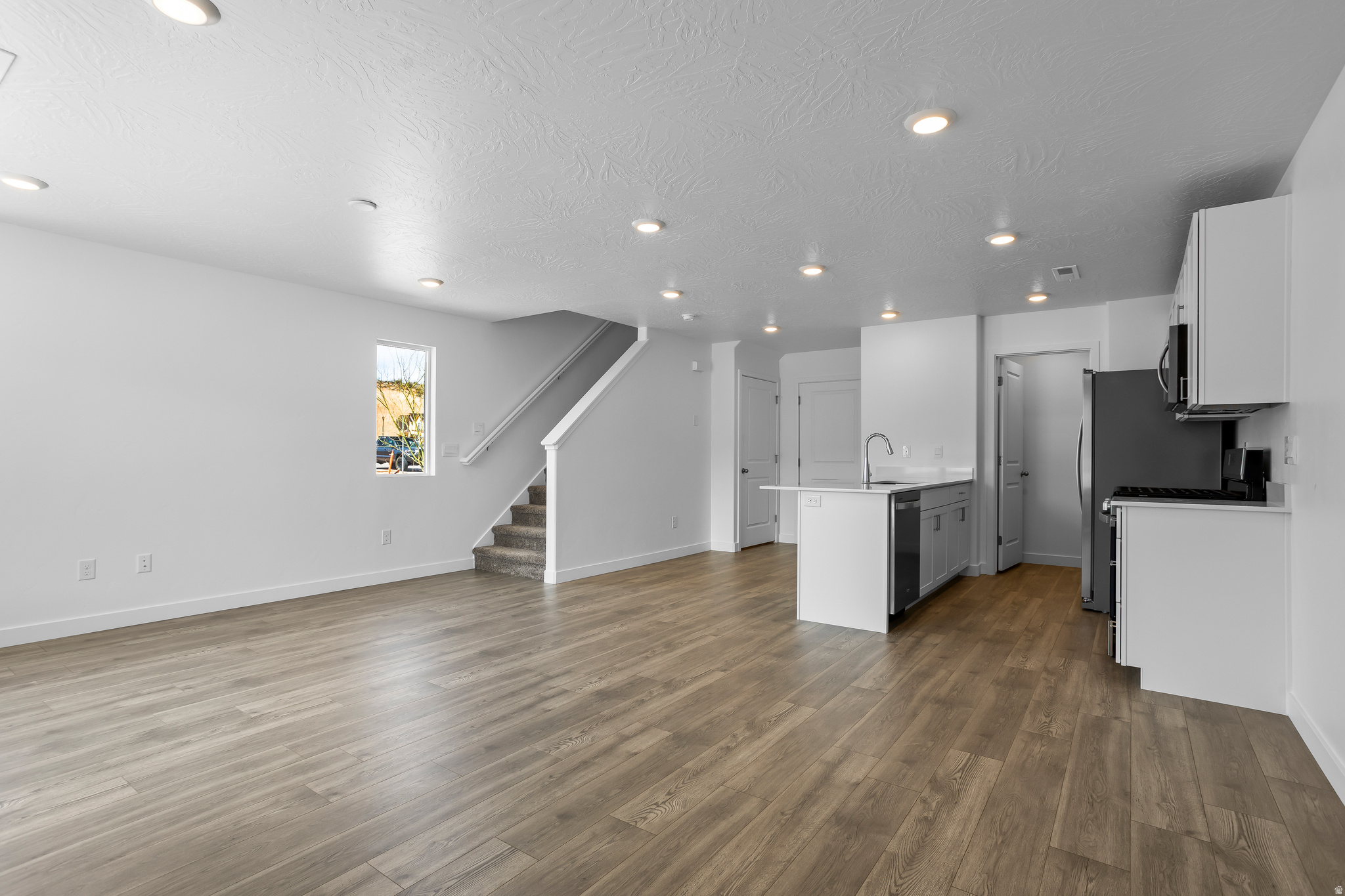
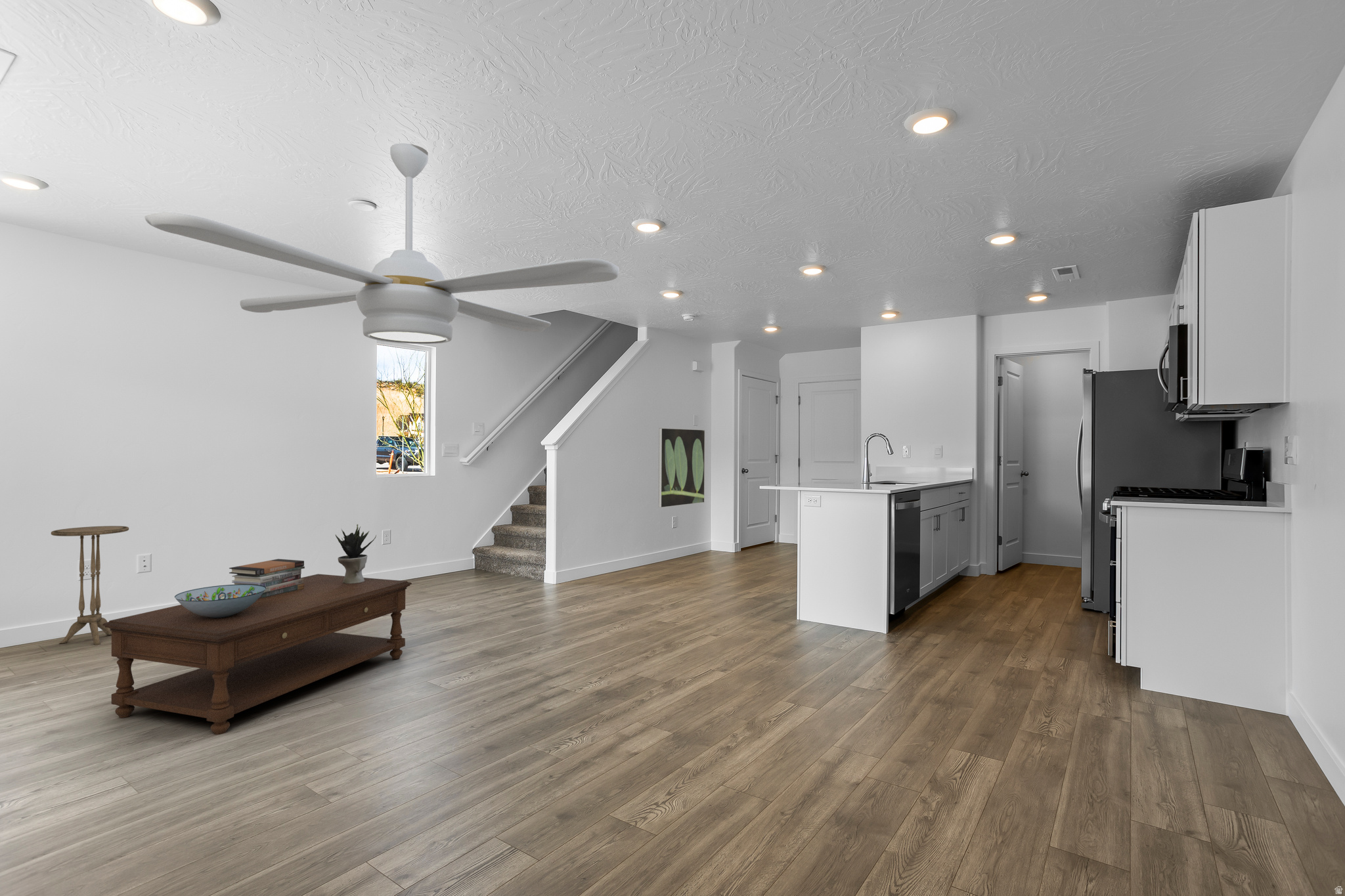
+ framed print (682, 467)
+ ceiling fan (408, 244)
+ coffee table (277, 641)
+ decorative bowl (221, 603)
+ side table (92, 585)
+ potted plant (354, 553)
+ book stack (268, 578)
